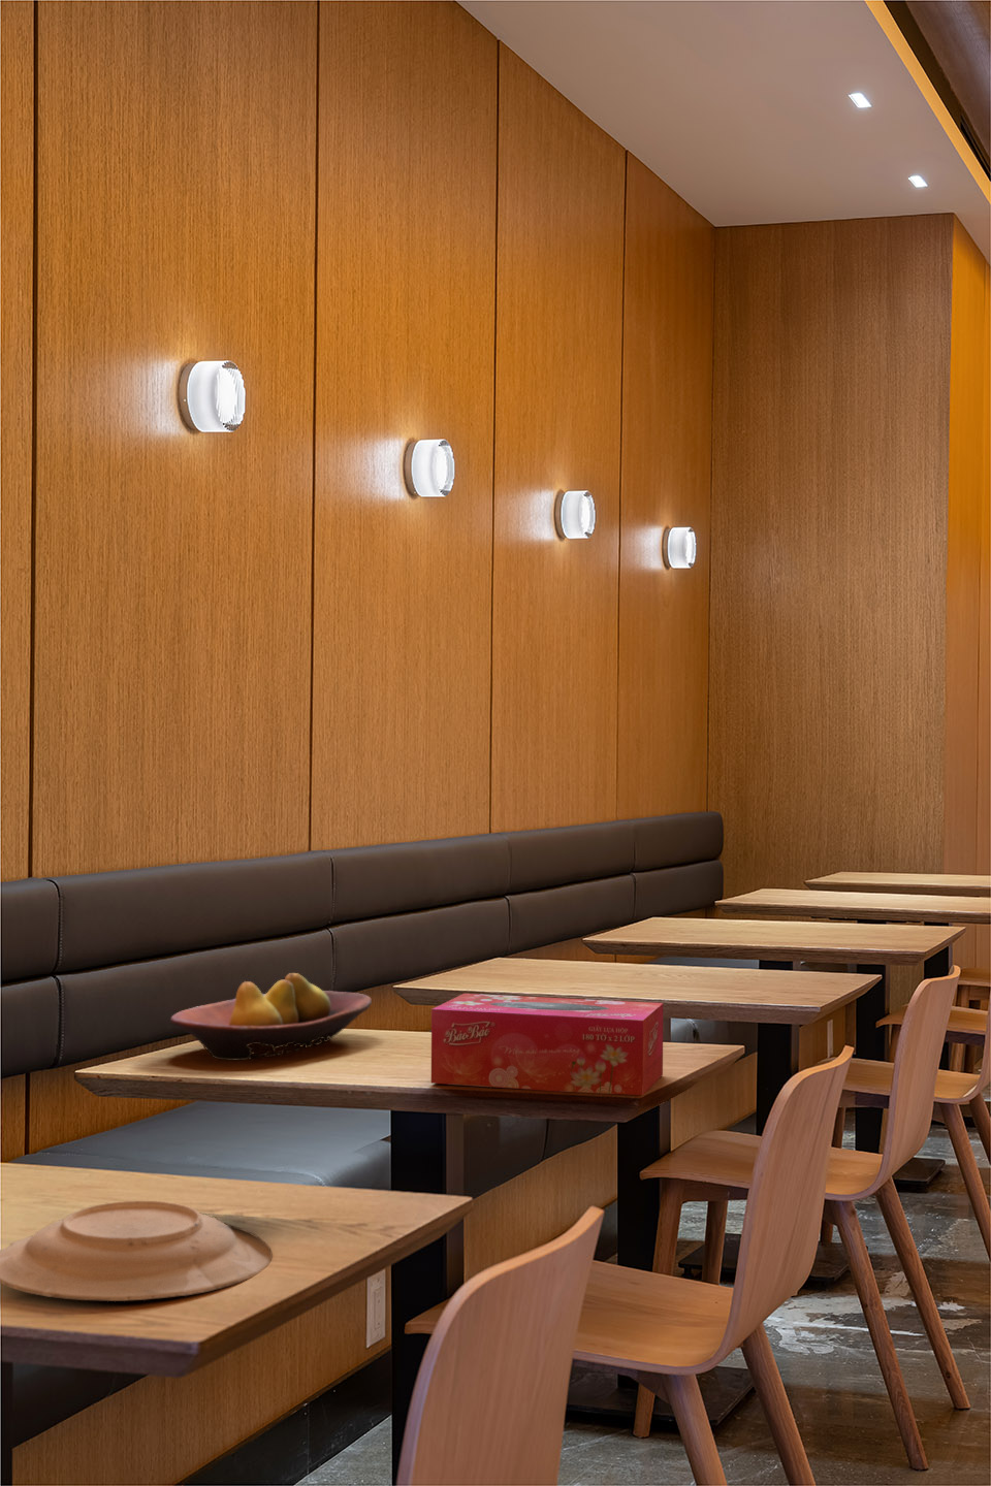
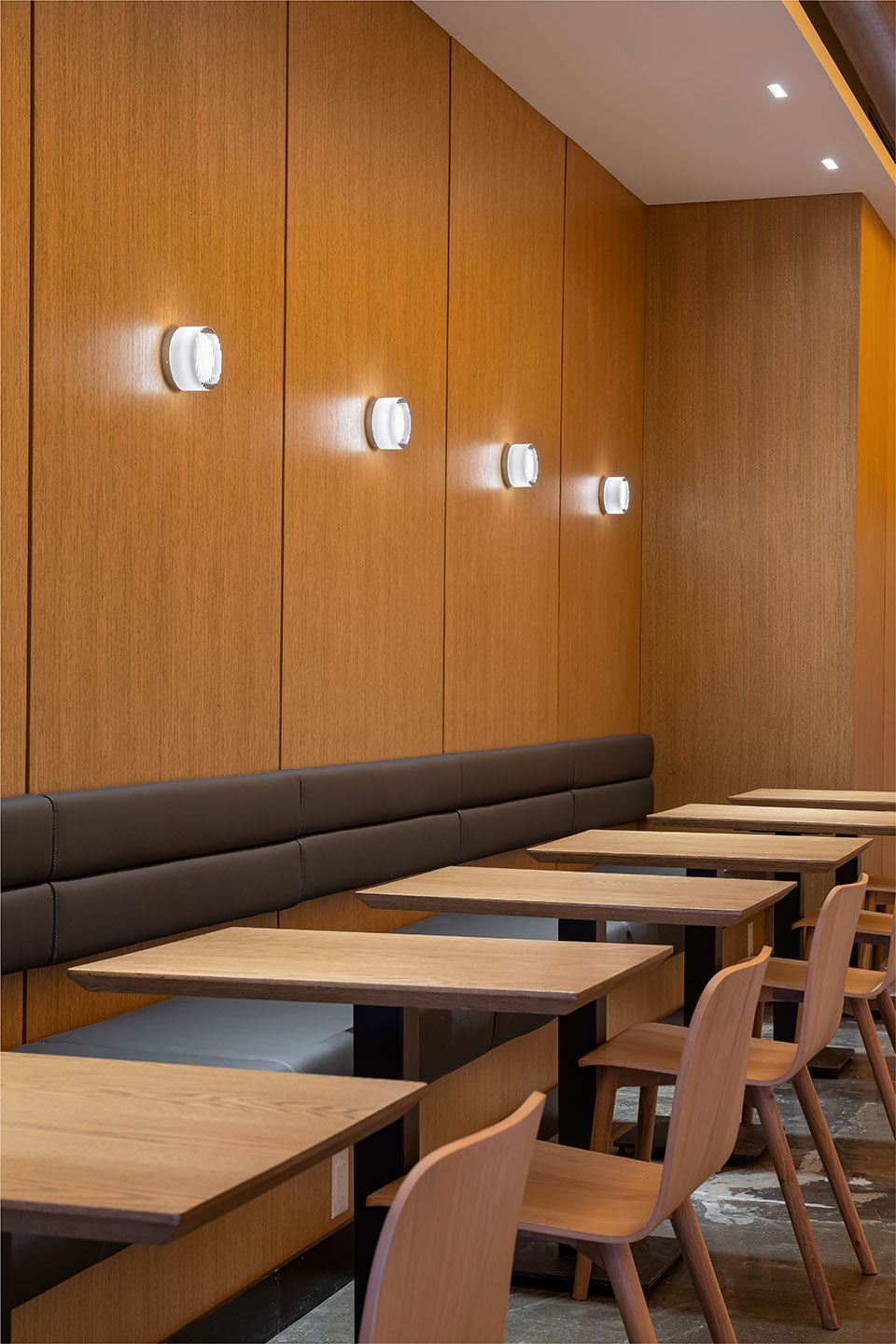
- fruit bowl (273, 1012)
- plate (132, 1239)
- tissue box (549, 1043)
